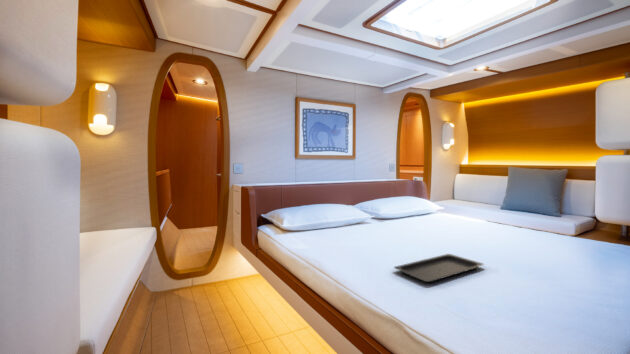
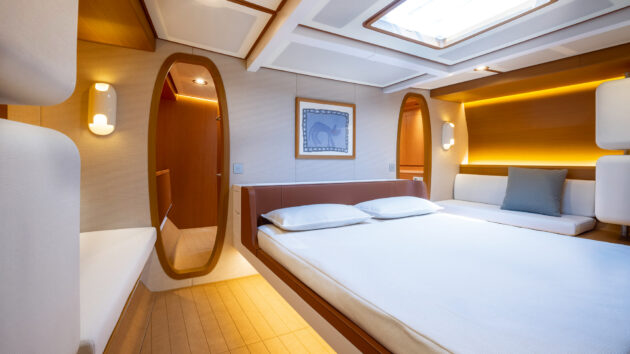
- serving tray (439, 267)
